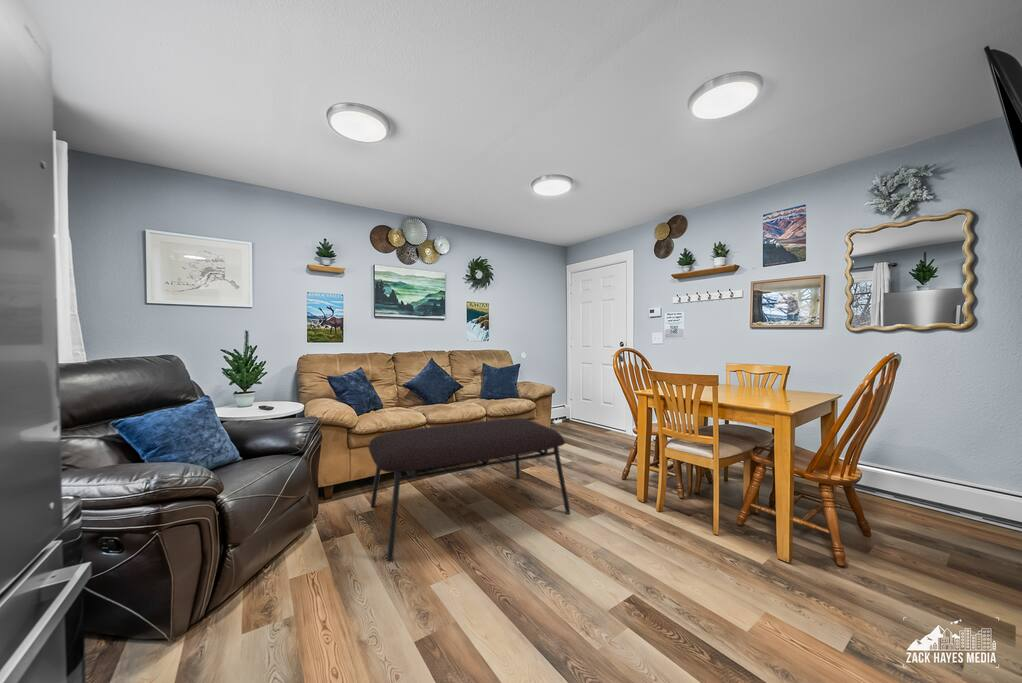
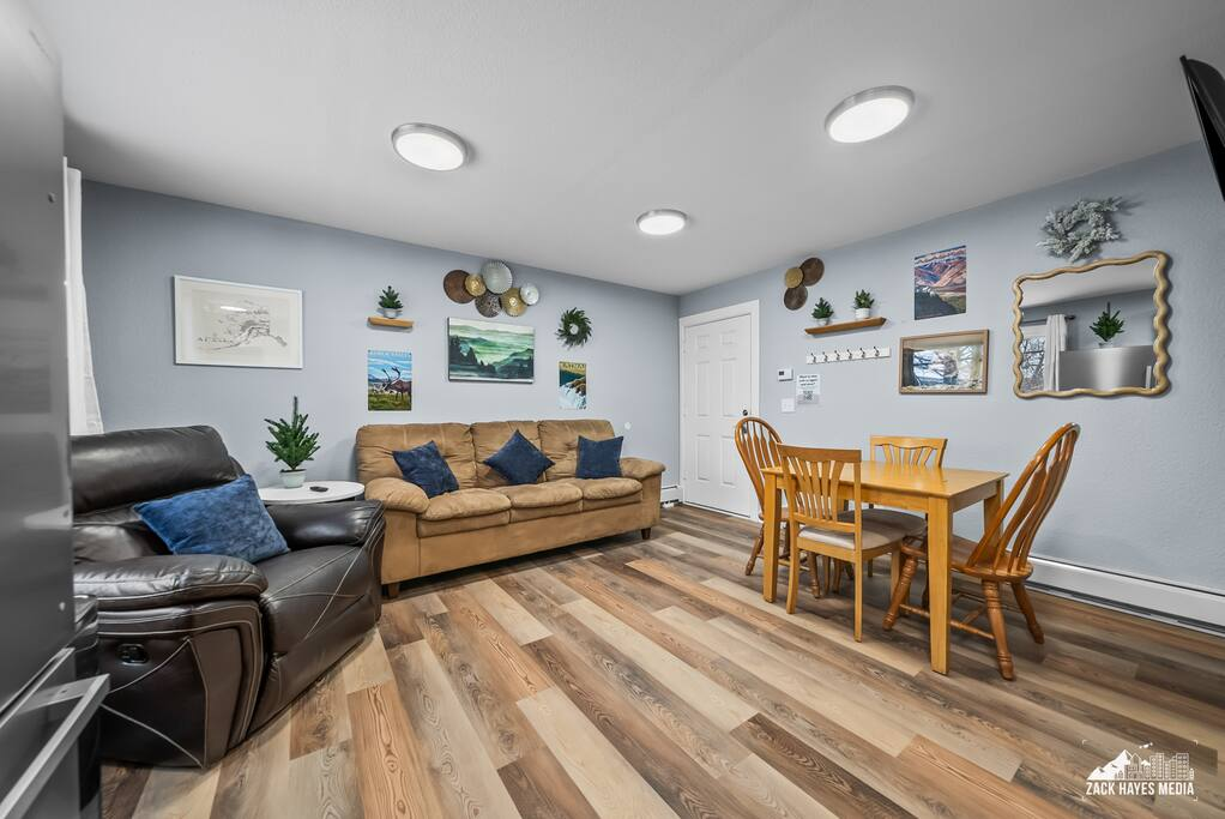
- coffee table (468, 469)
